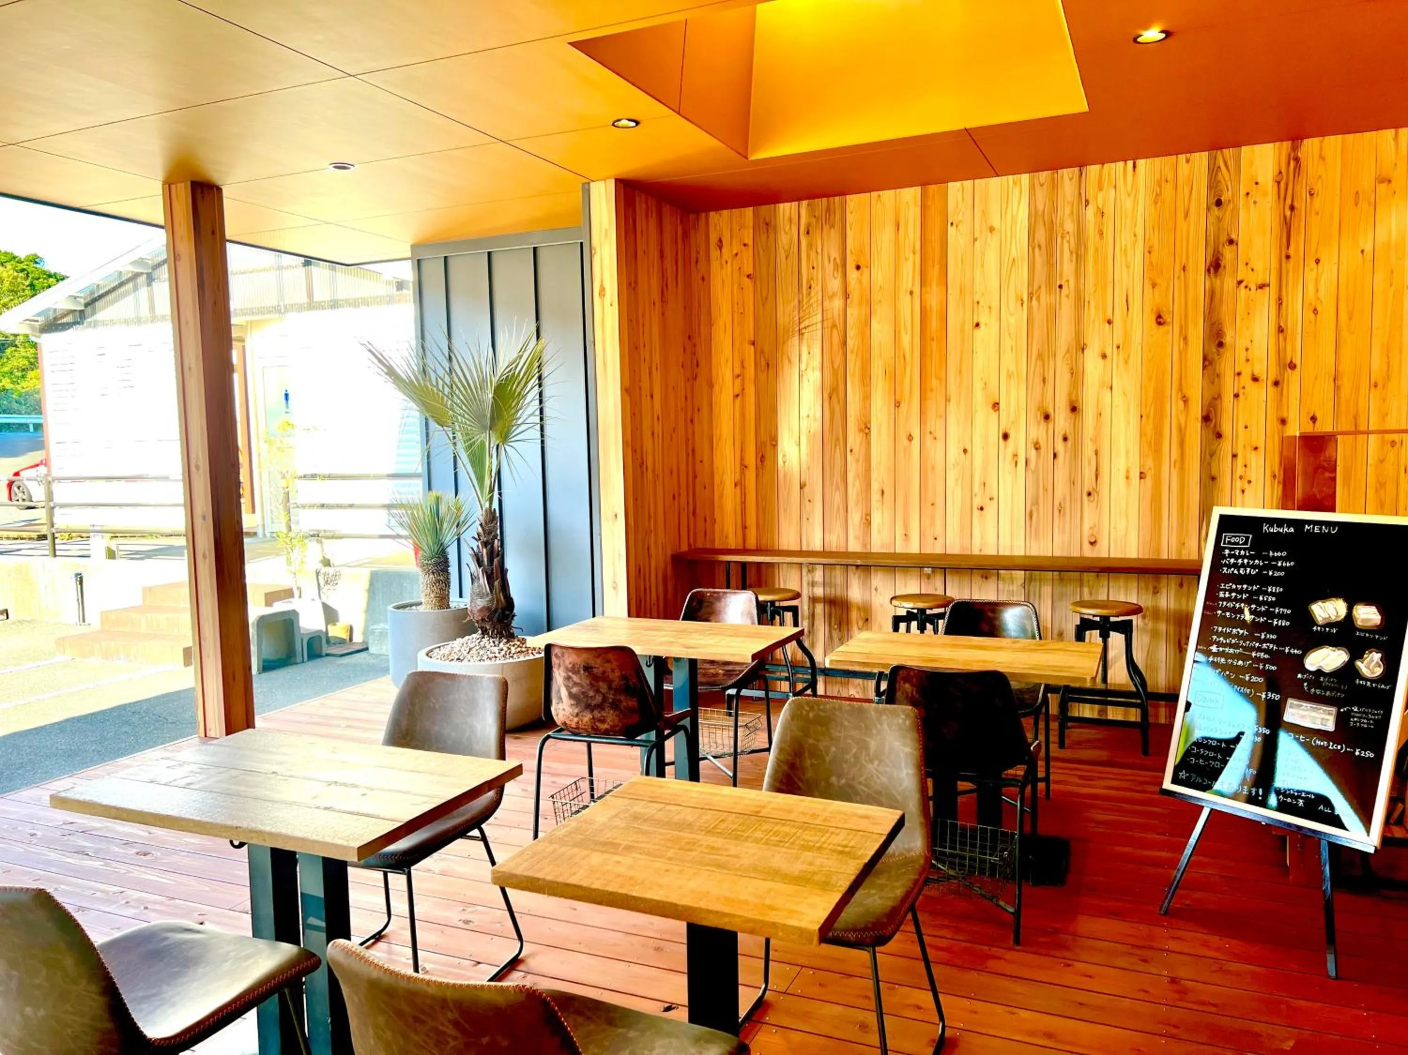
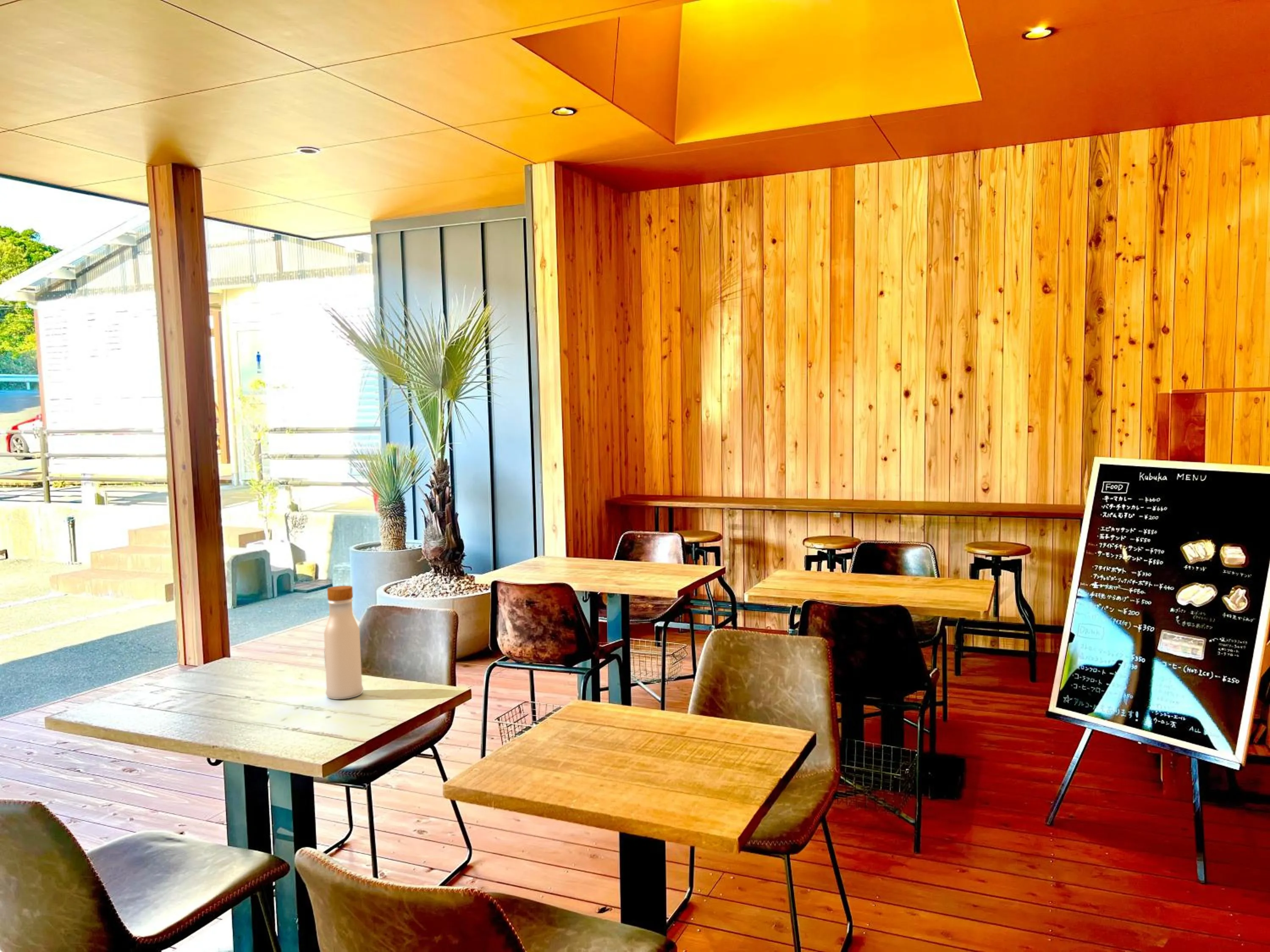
+ beverage bottle (342, 641)
